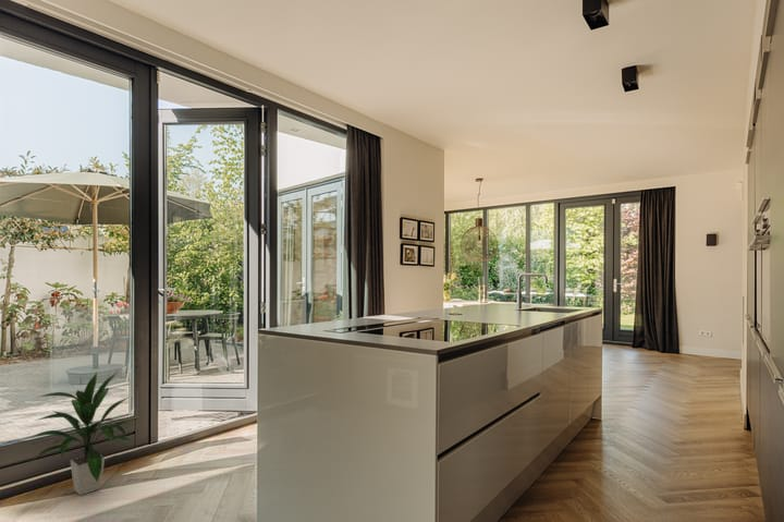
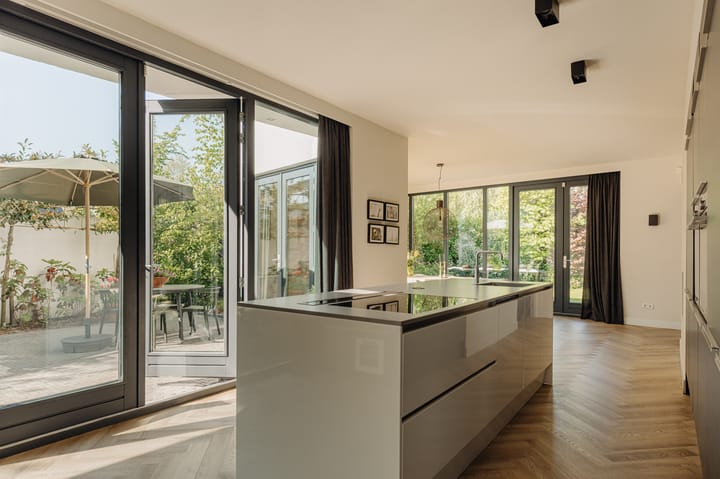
- indoor plant (86, 433)
